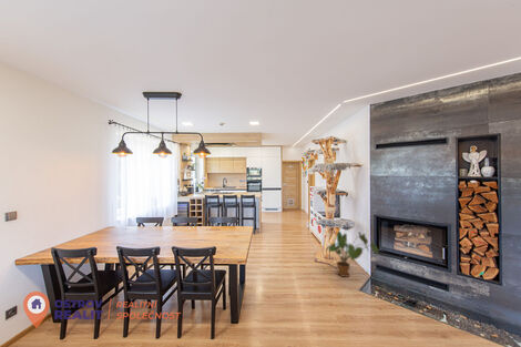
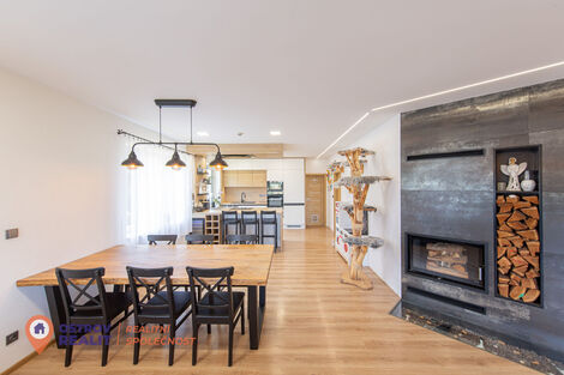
- house plant (349, 254)
